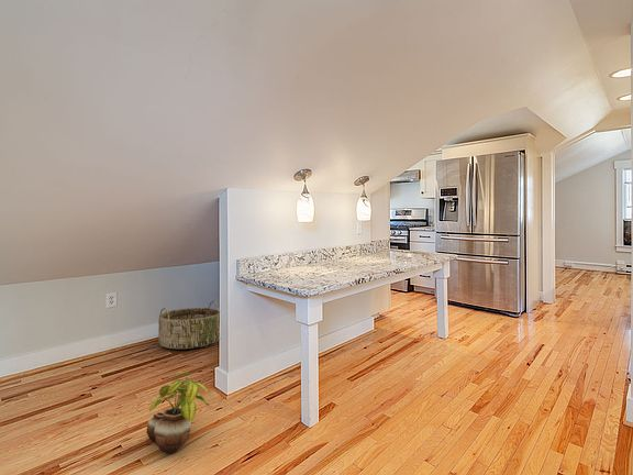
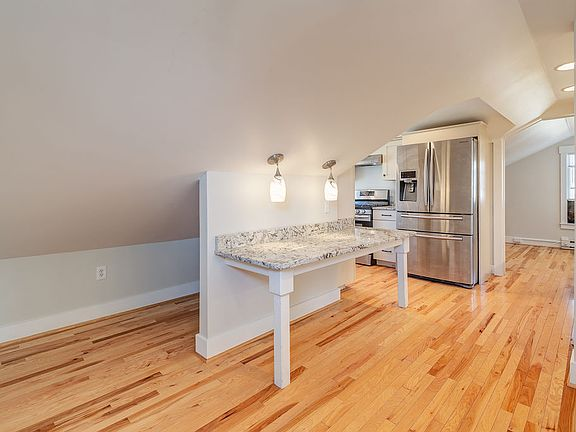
- potted plant (177, 408)
- basket (190, 322)
